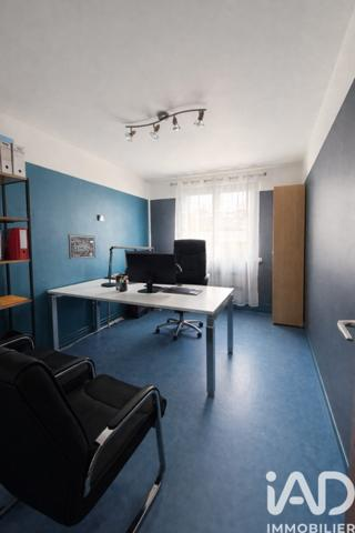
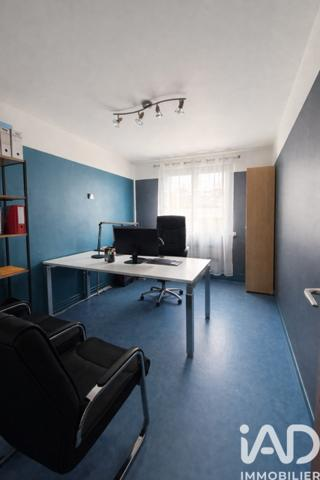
- wall art (82, 247)
